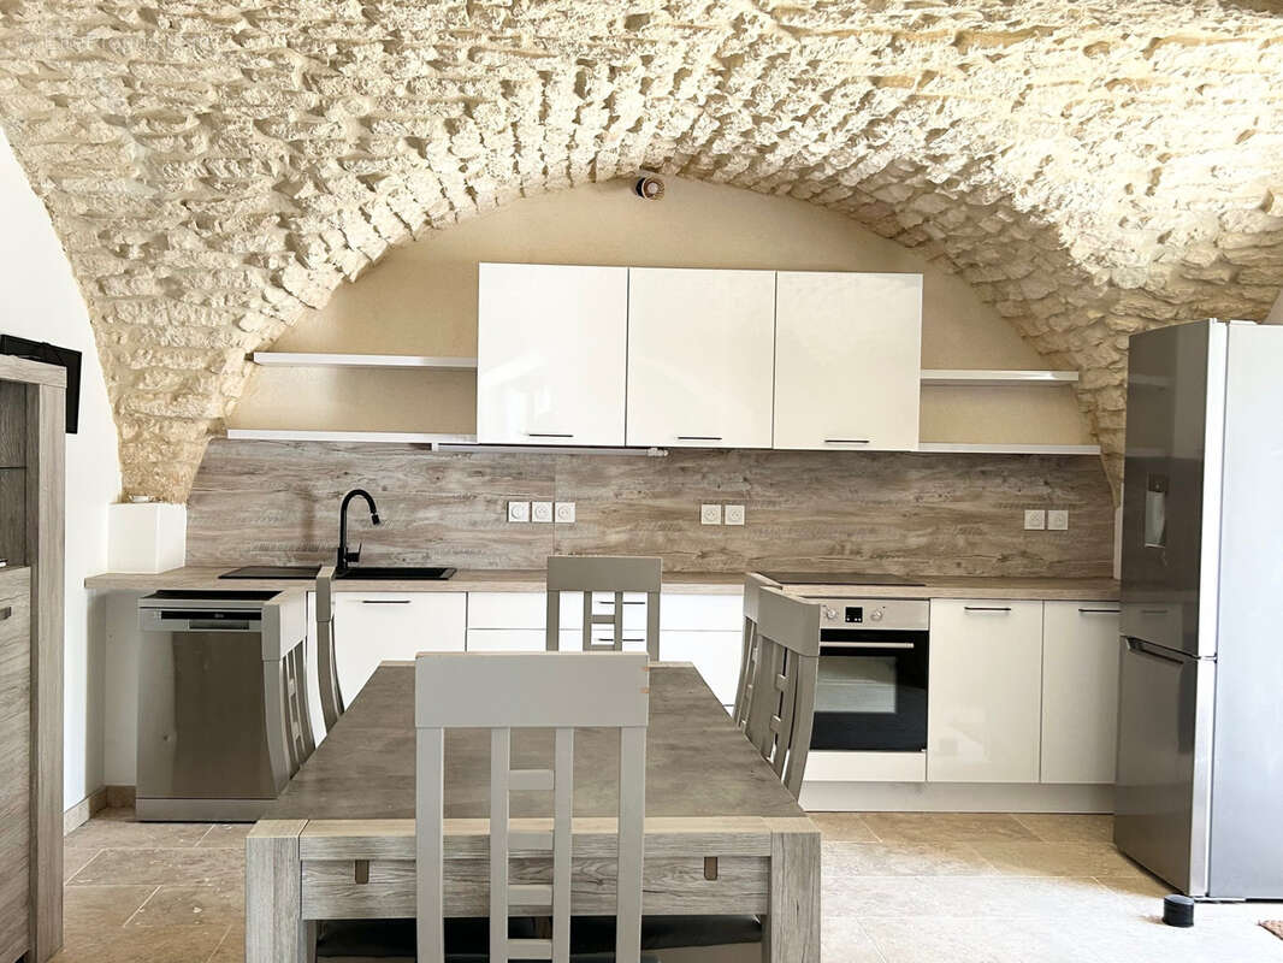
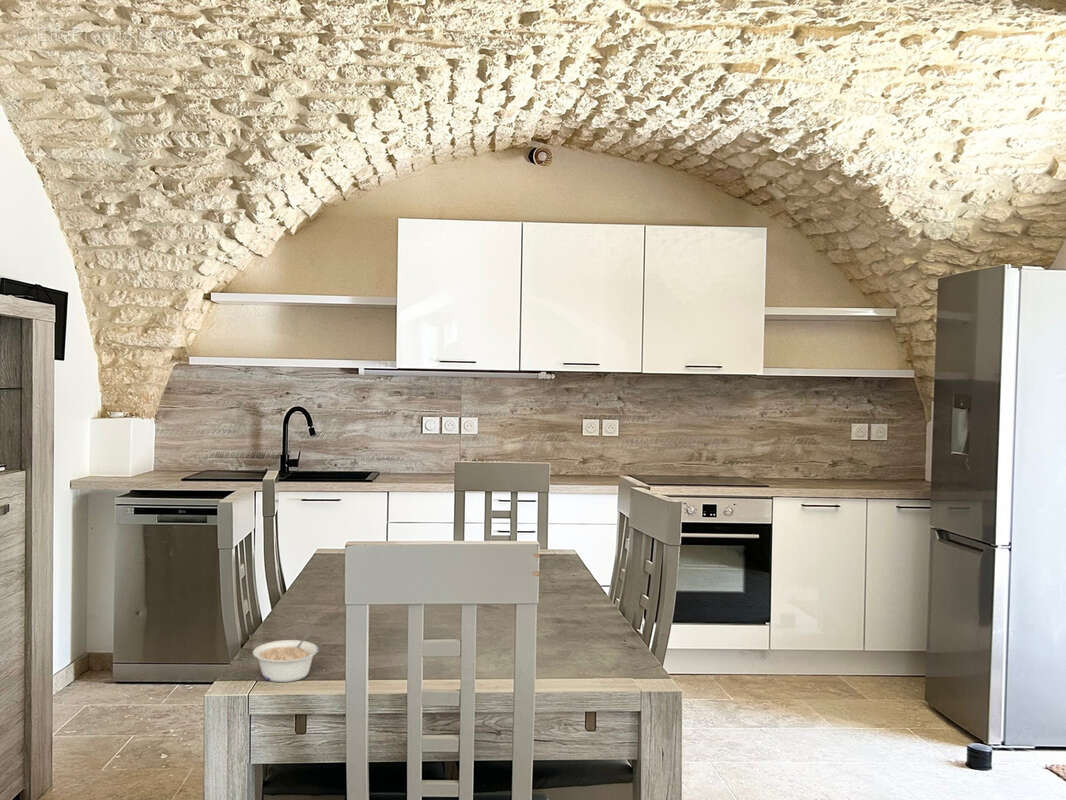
+ legume (285, 659)
